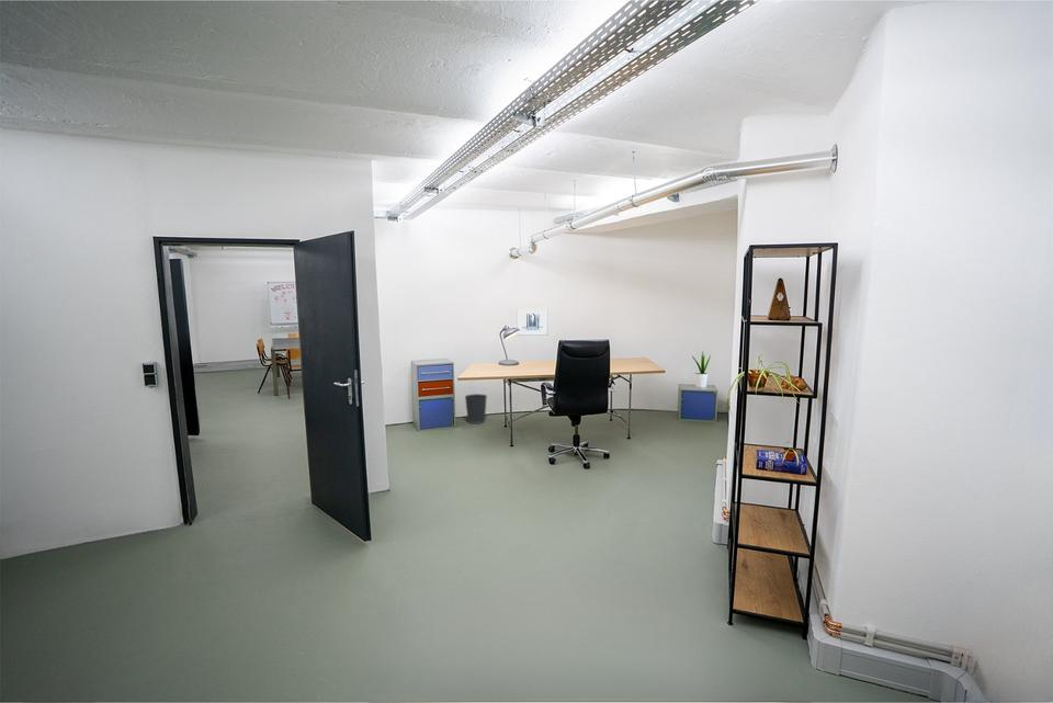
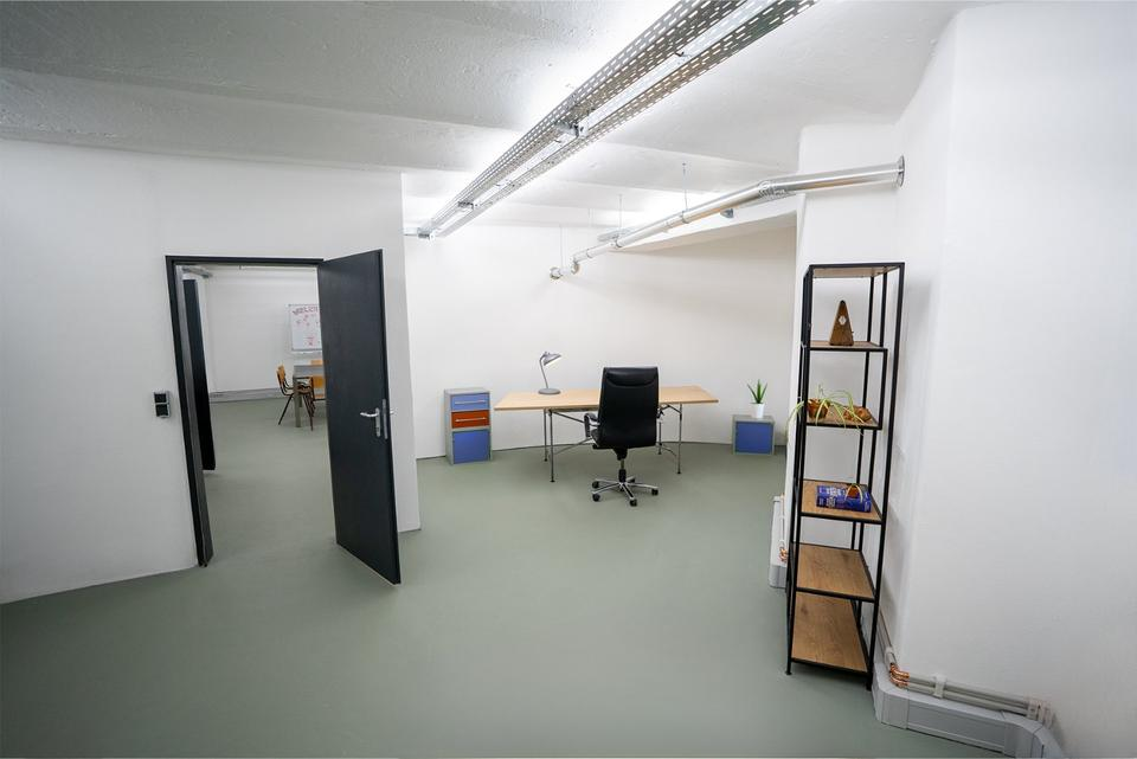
- wastebasket (476, 408)
- wall art (532, 321)
